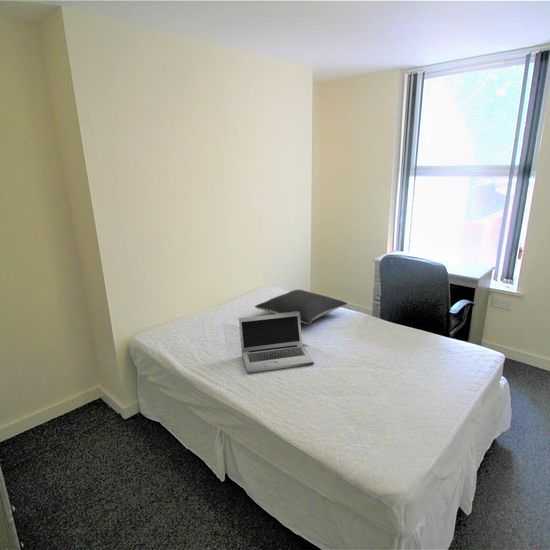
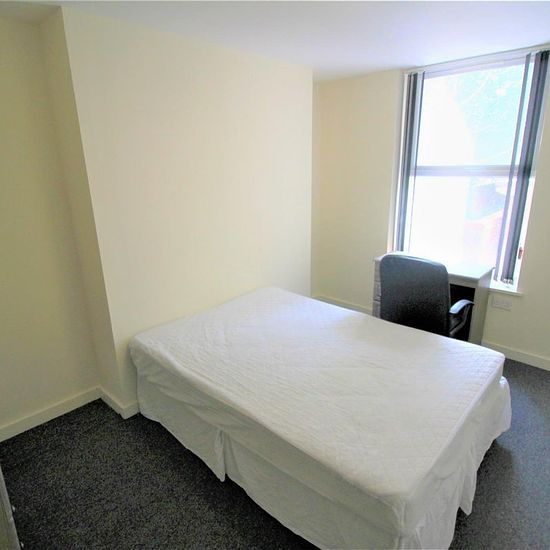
- pillow (301, 305)
- laptop (275, 340)
